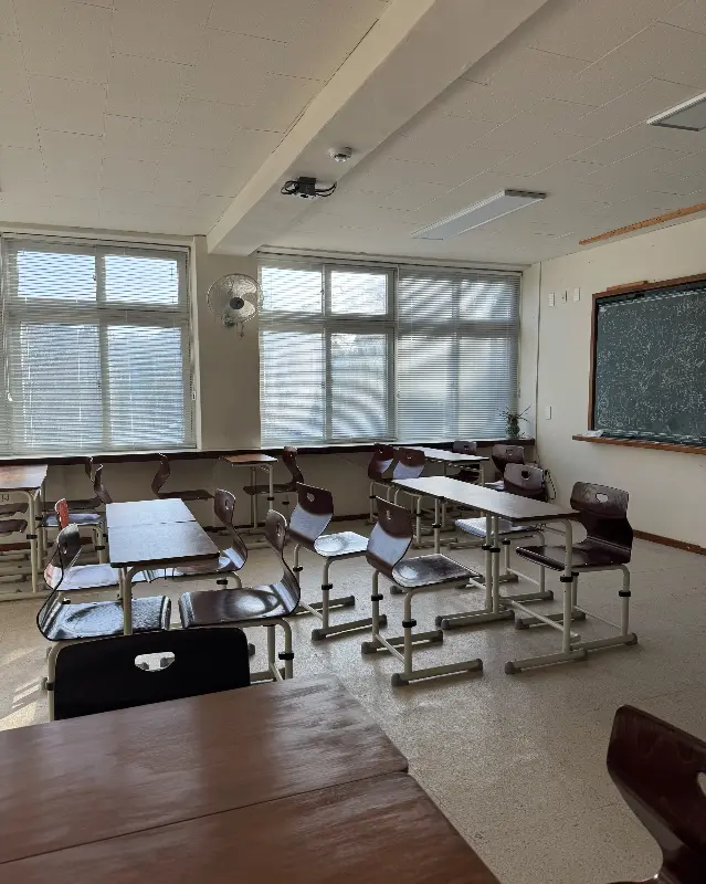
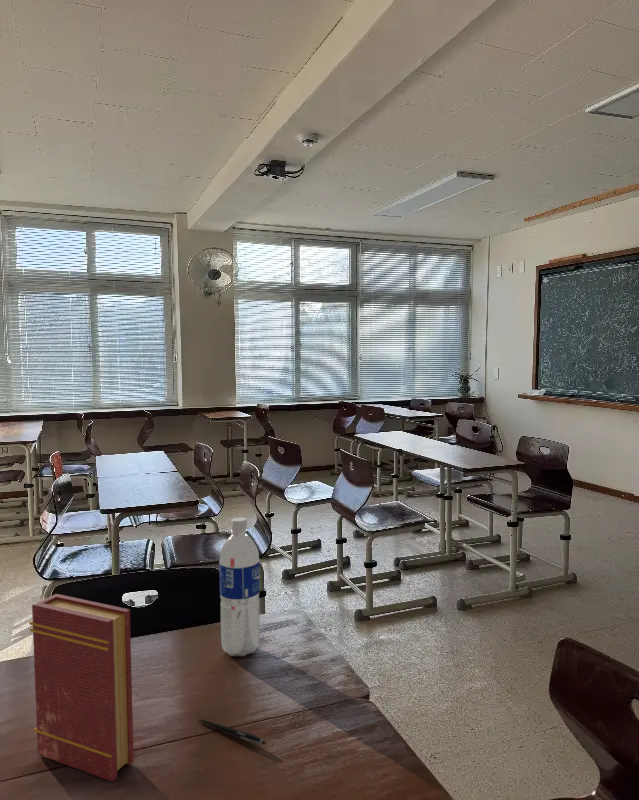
+ pen (231, 730)
+ book (81, 682)
+ water bottle (239, 585)
